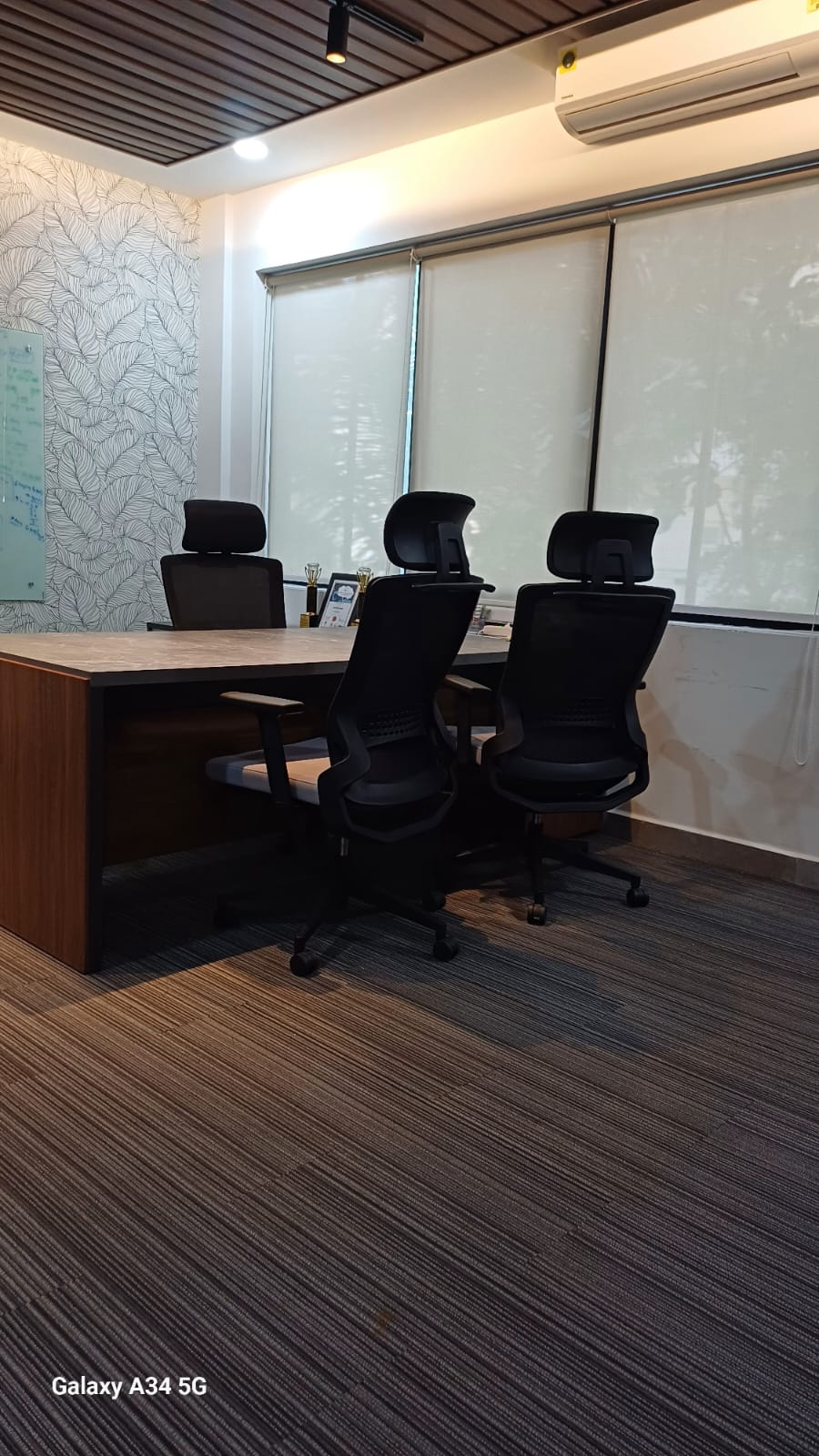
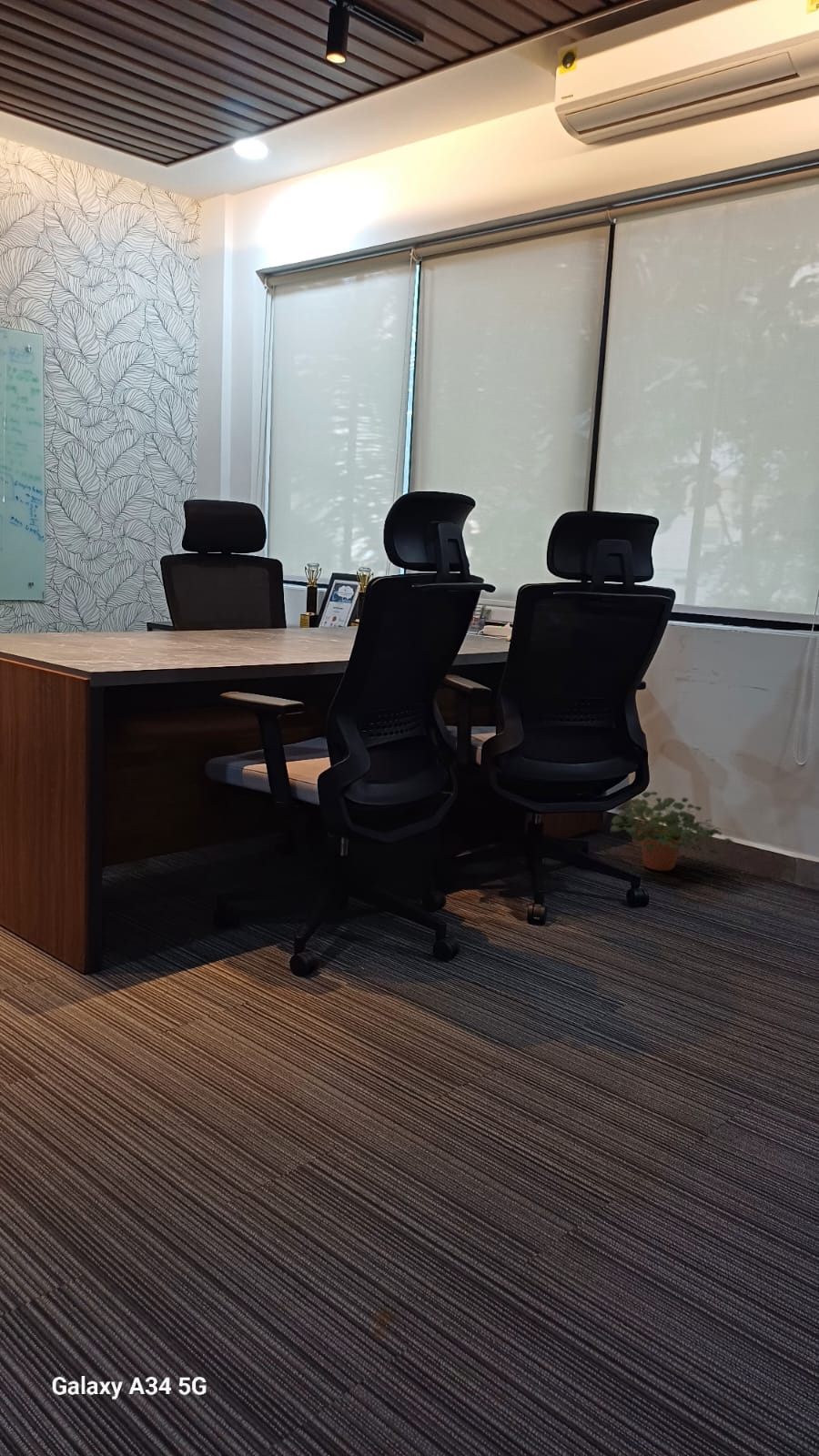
+ potted plant (671, 836)
